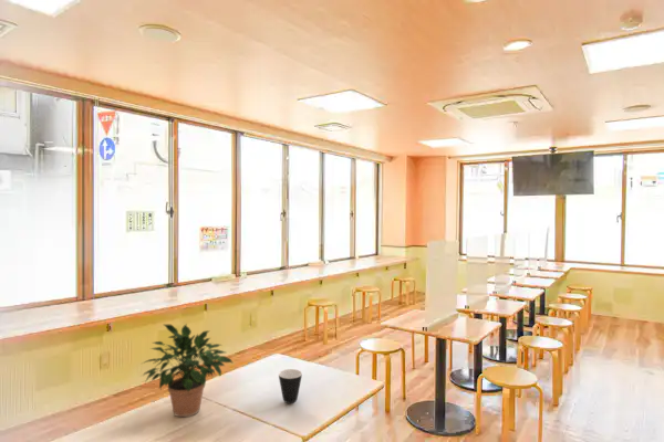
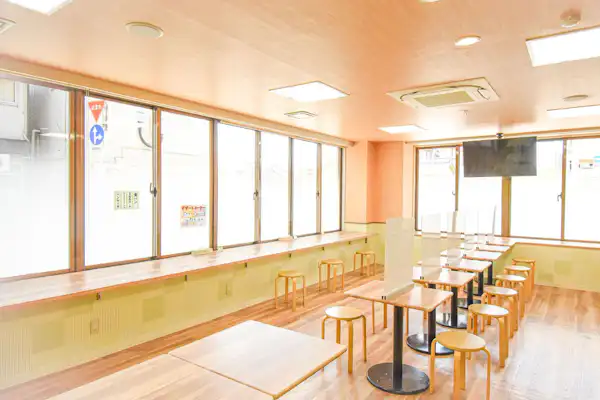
- mug (289, 386)
- potted plant (191, 368)
